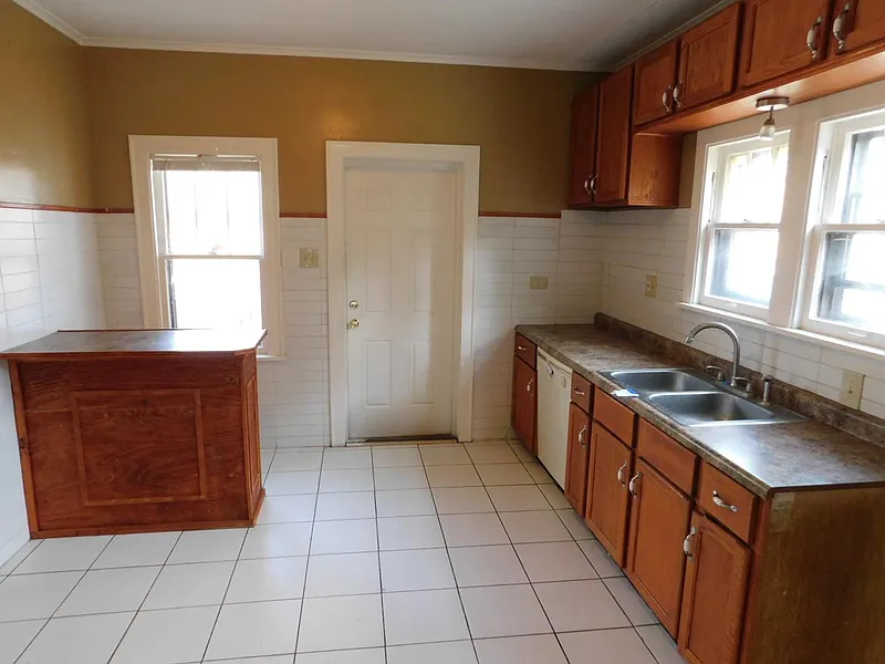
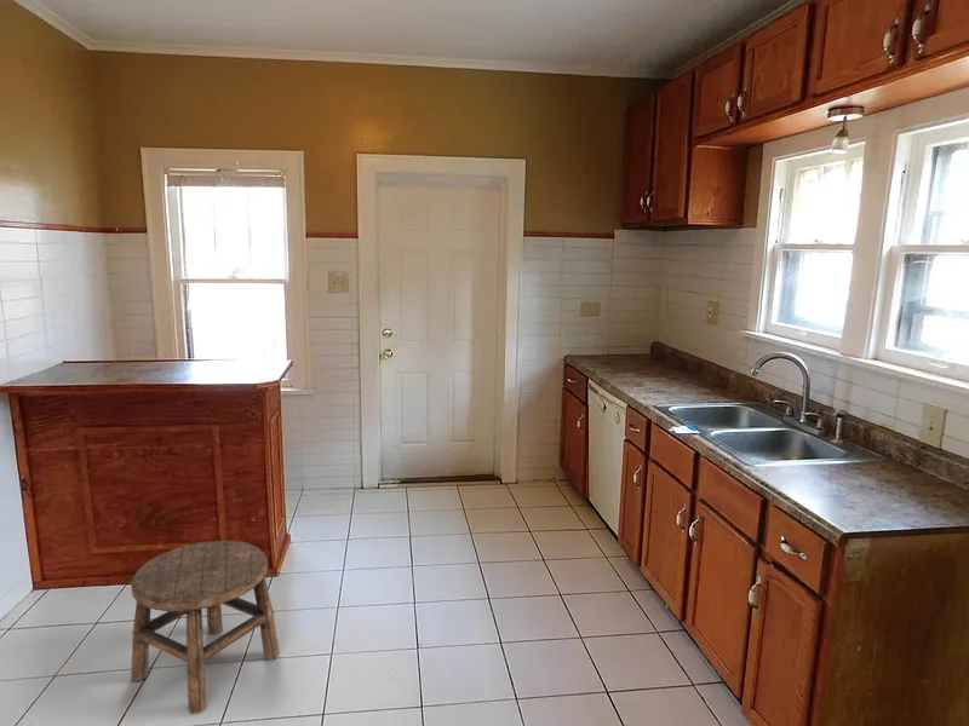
+ stool (207, 616)
